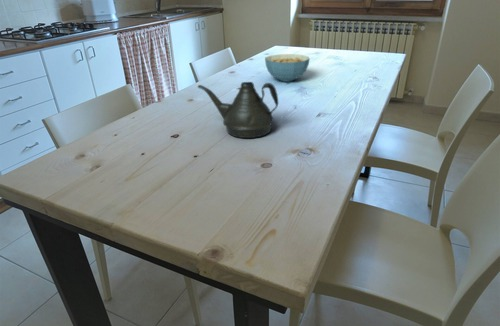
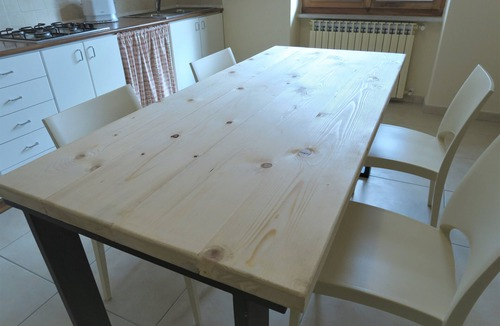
- cereal bowl (286, 69)
- teapot (238, 106)
